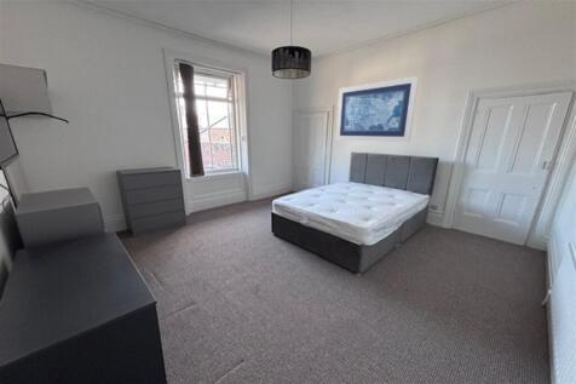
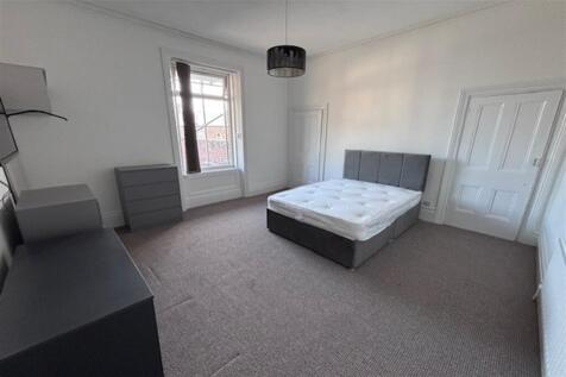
- wall art (371, 113)
